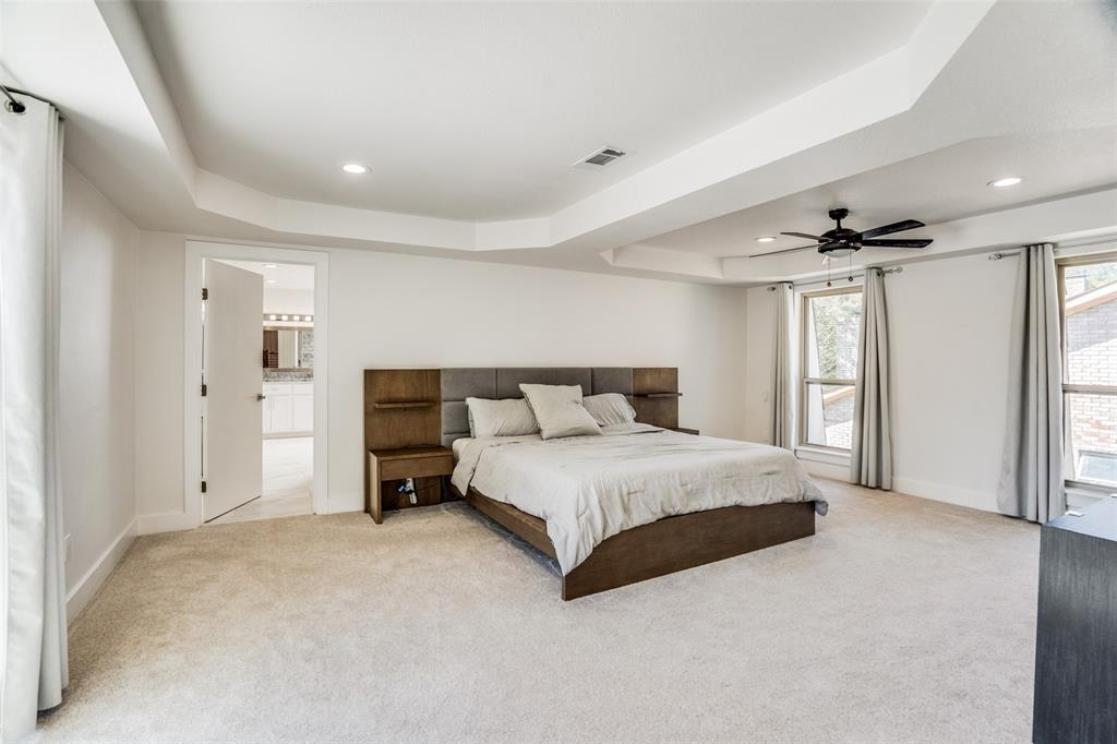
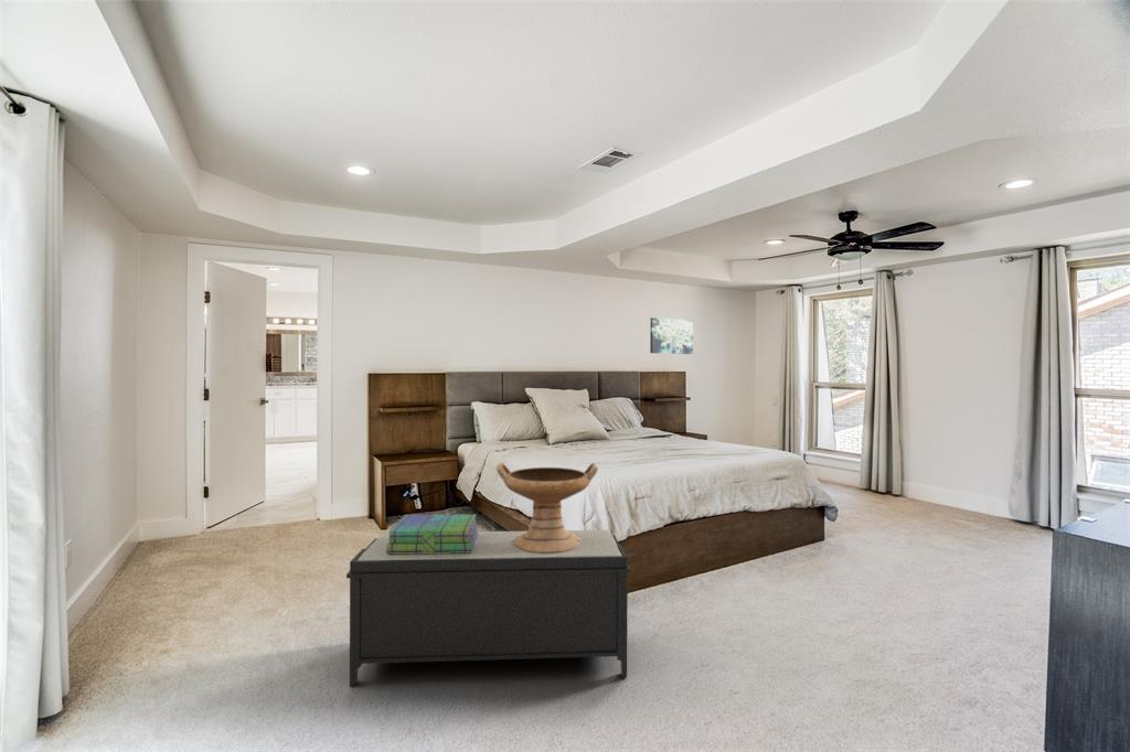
+ bench (493, 600)
+ decorative bowl (546, 502)
+ stack of books (435, 531)
+ wall art (672, 336)
